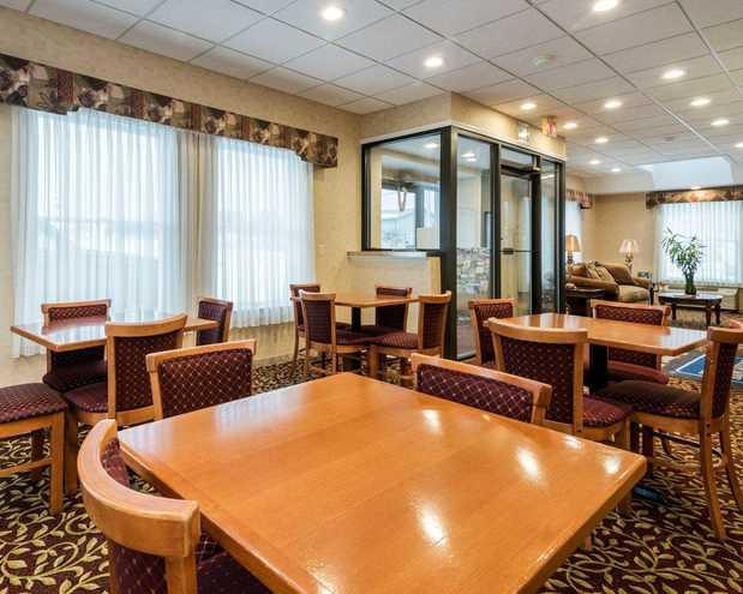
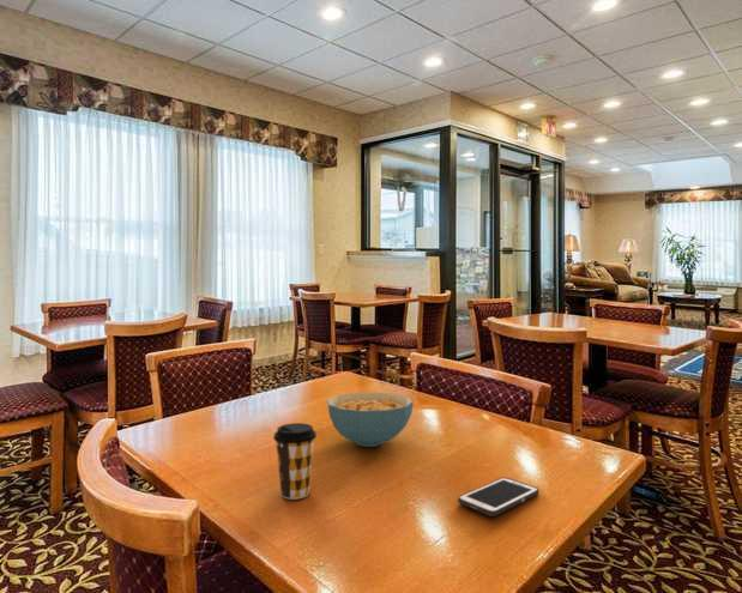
+ coffee cup (295, 460)
+ cereal bowl (369, 422)
+ cell phone (499, 495)
